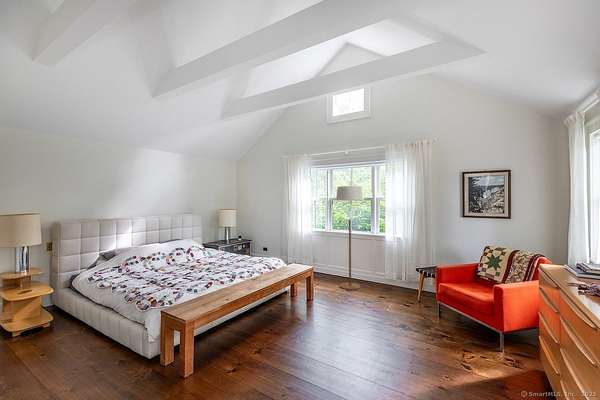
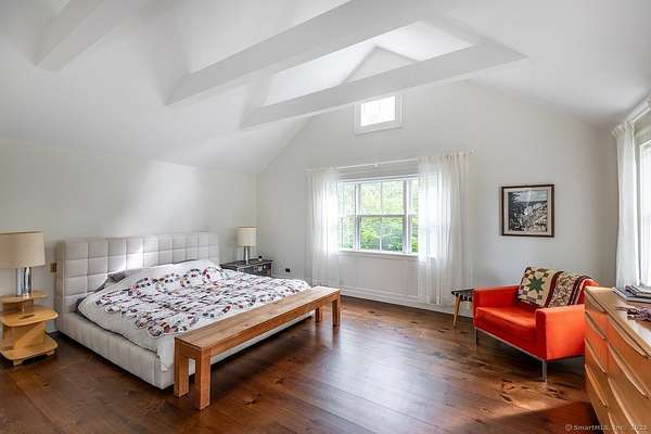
- floor lamp (350, 233)
